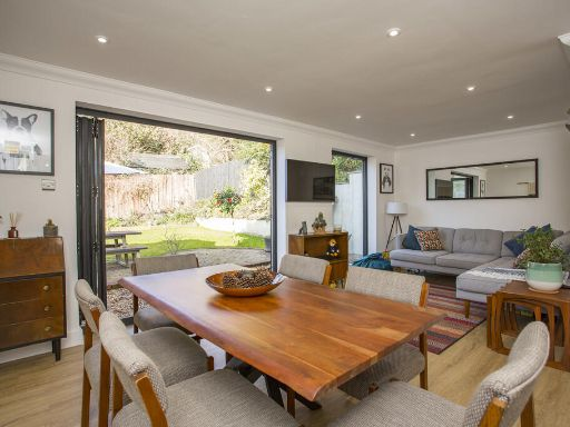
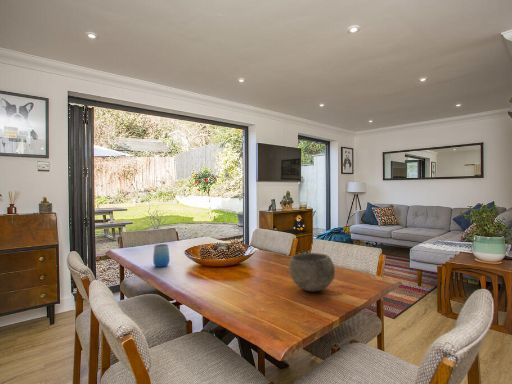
+ cup (161, 255)
+ bowl (311, 272)
